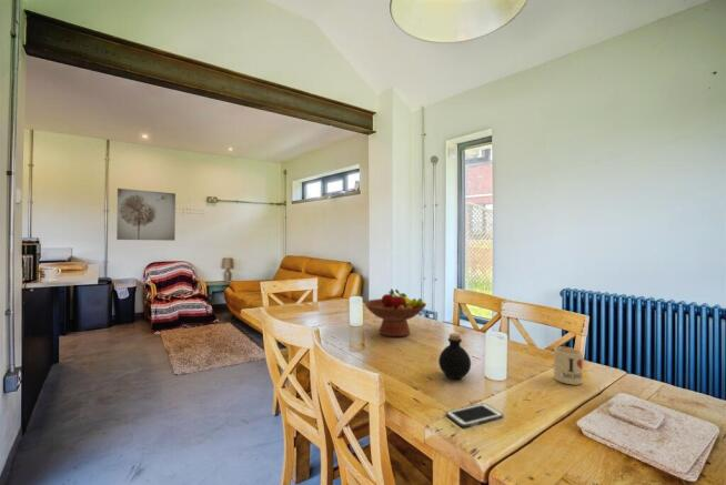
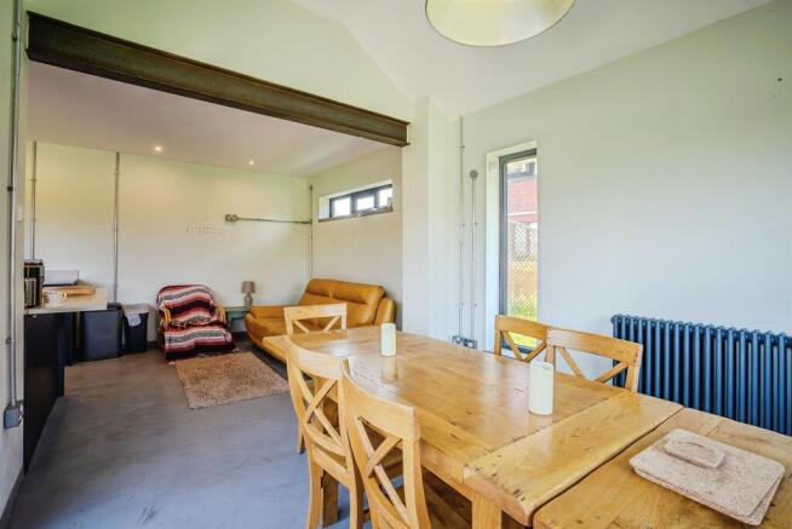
- mug (571, 364)
- fruit bowl (394, 312)
- bottle (454, 355)
- cell phone (474, 414)
- wall art (147, 215)
